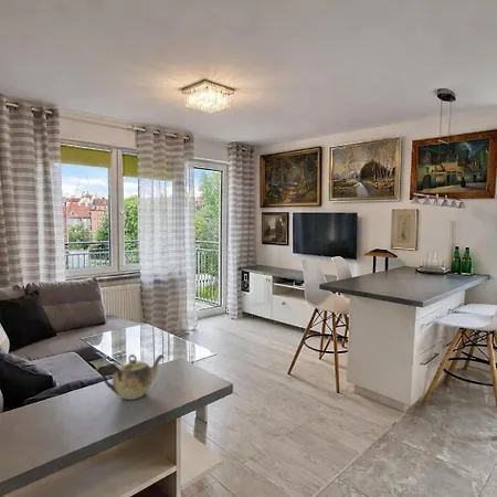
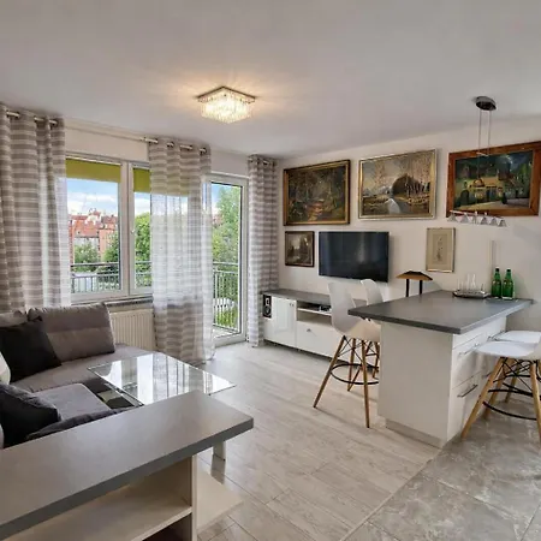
- teapot (136, 373)
